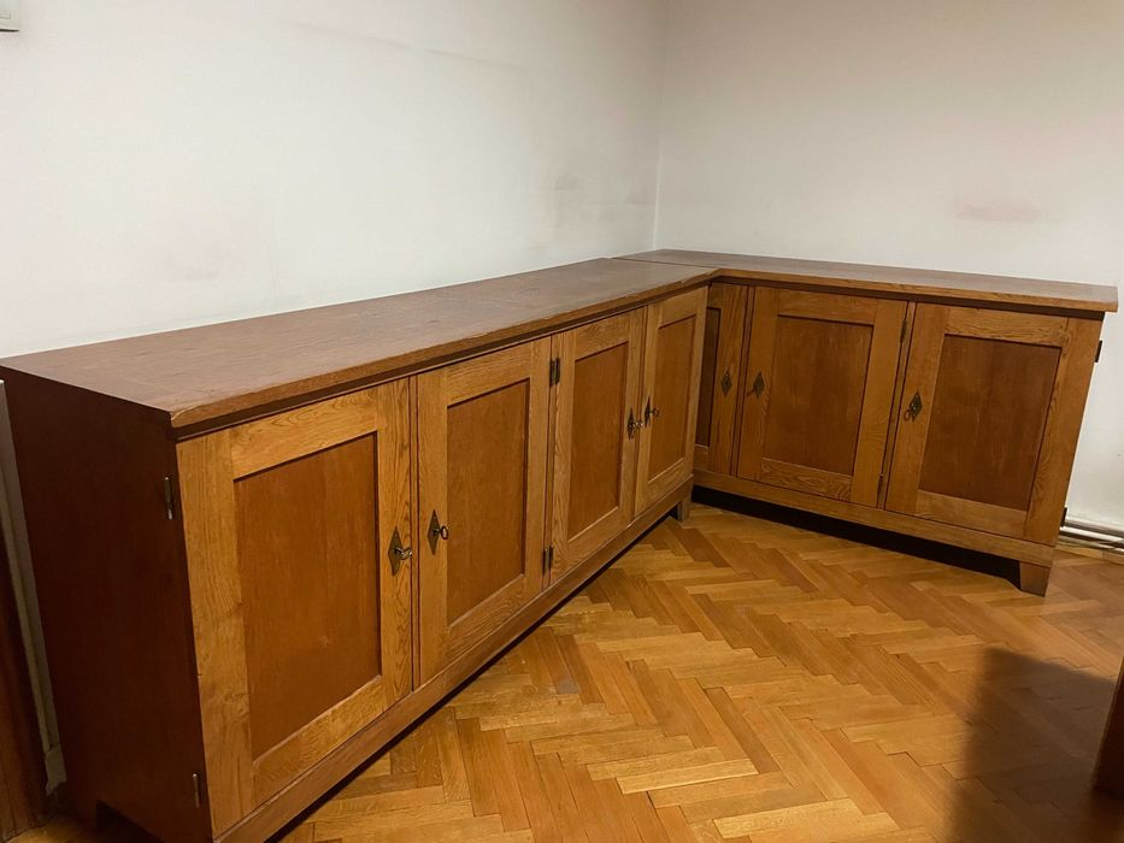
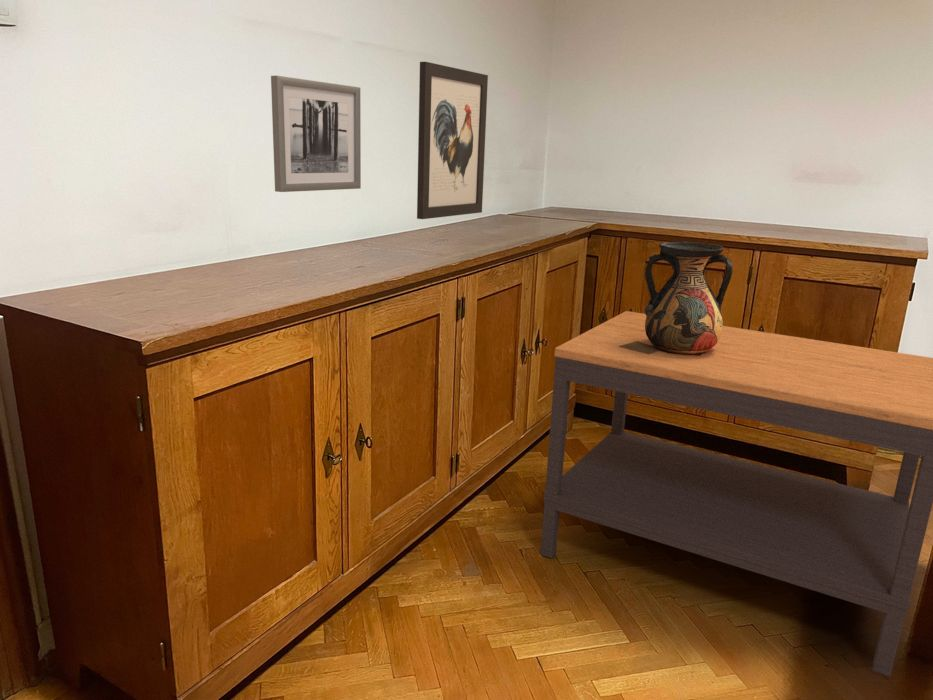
+ wall art (453, 144)
+ wall art (319, 137)
+ vase (681, 296)
+ side table (733, 460)
